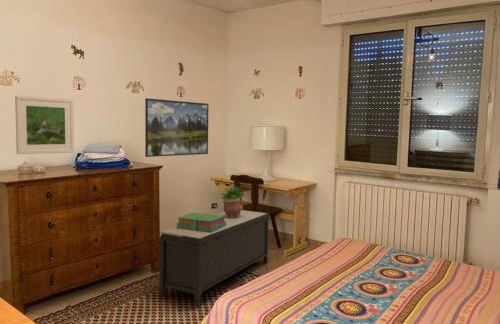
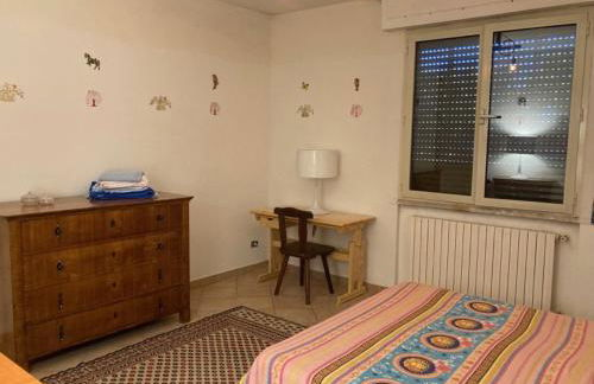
- stack of books (201, 221)
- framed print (46, 125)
- bench (219, 249)
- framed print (179, 128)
- potted plant (231, 200)
